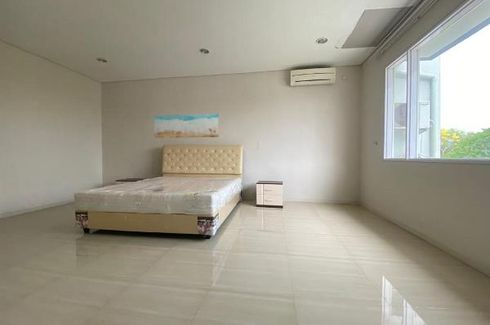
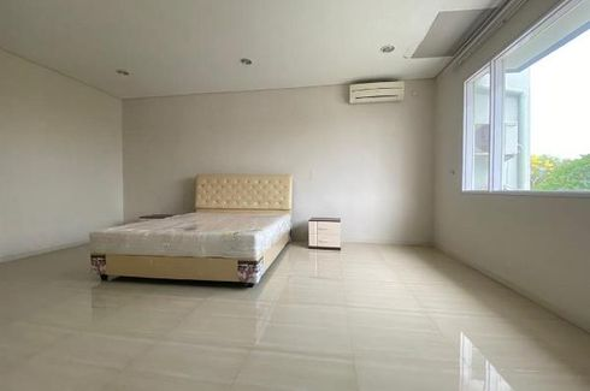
- wall art (185, 126)
